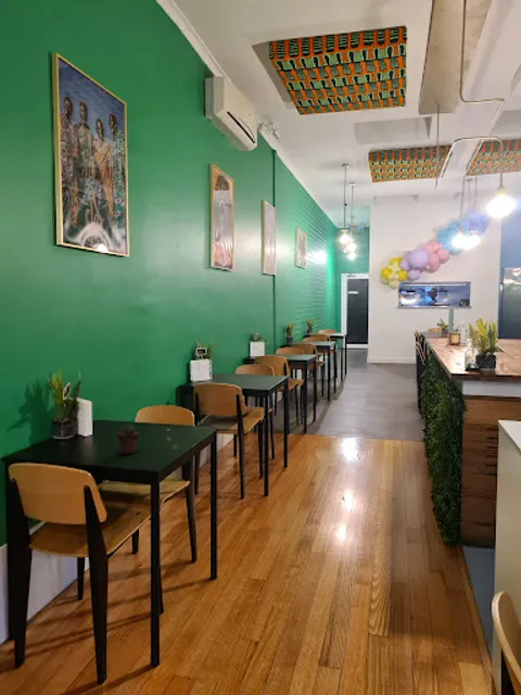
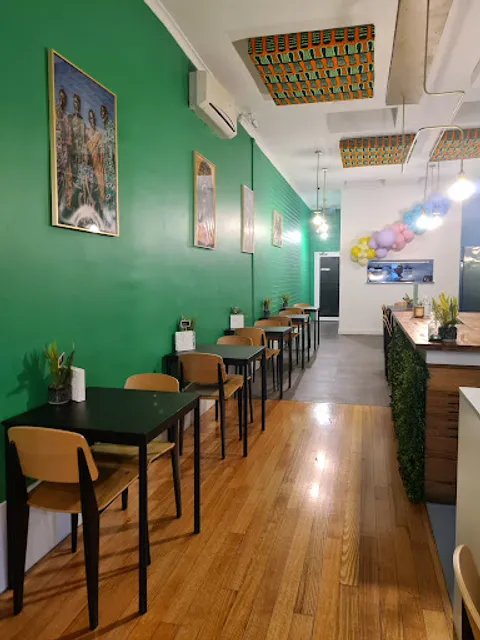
- potted succulent (128, 438)
